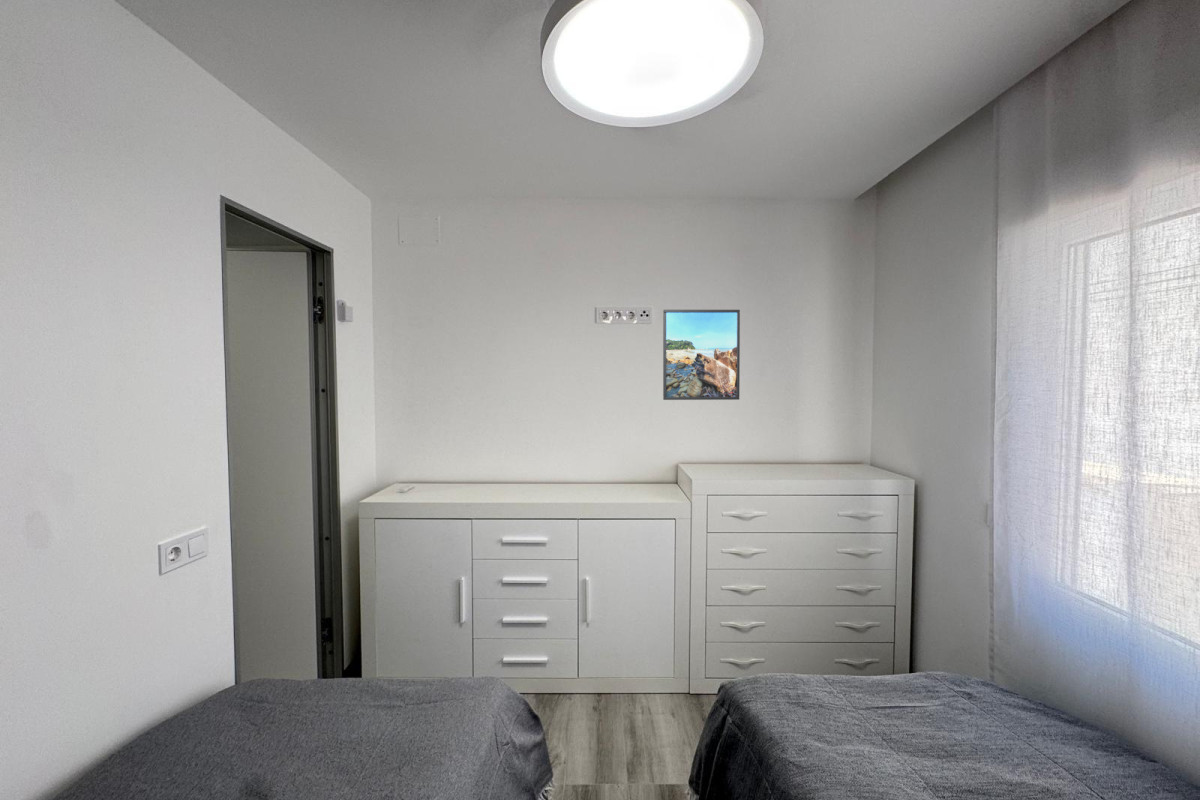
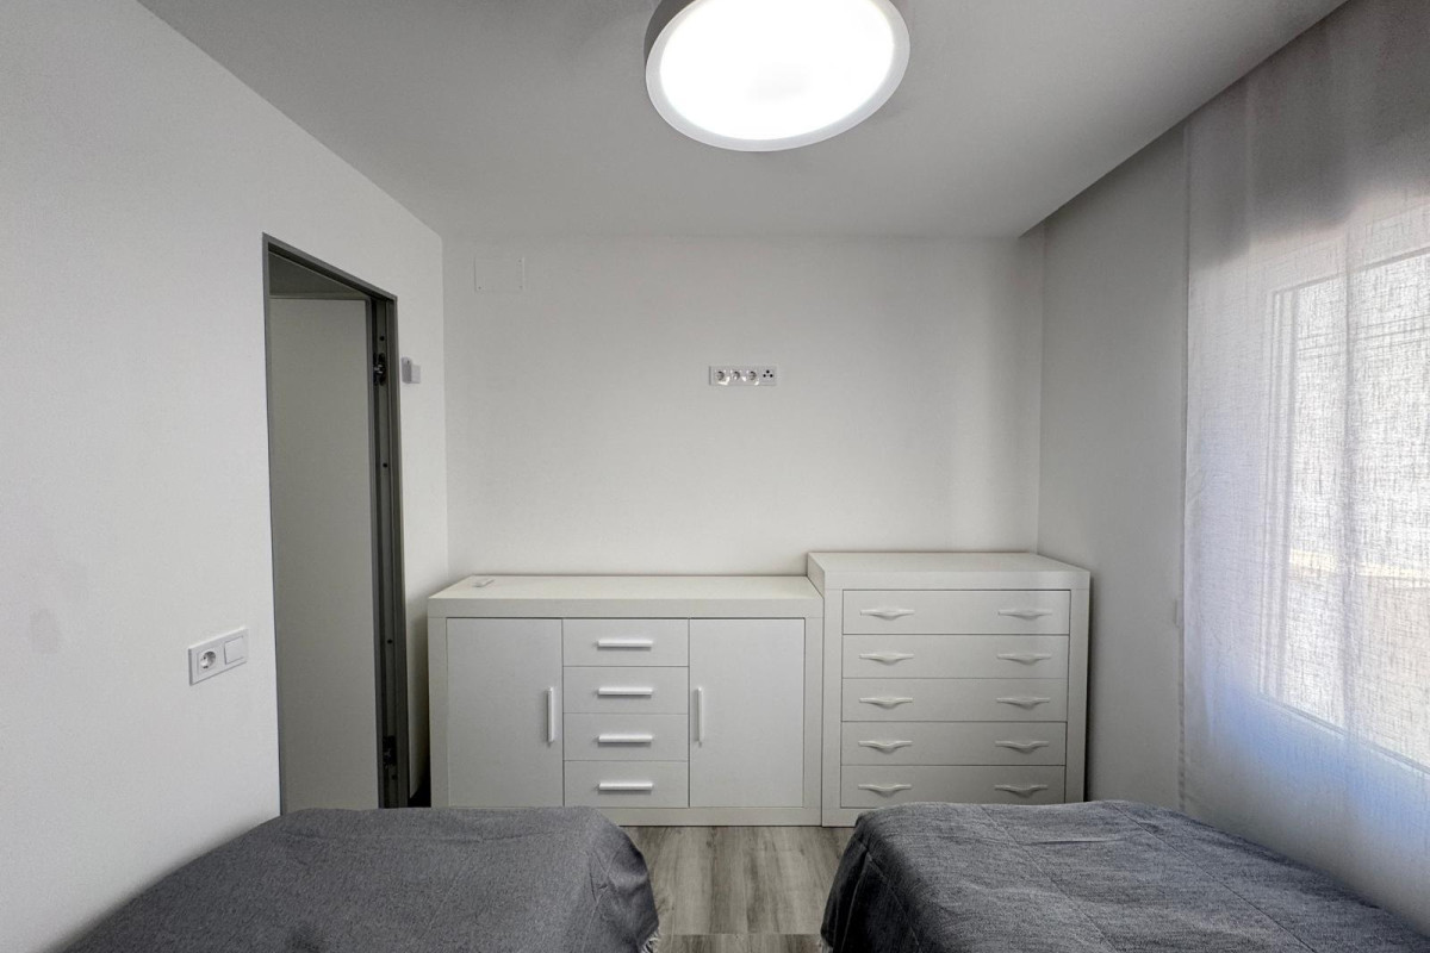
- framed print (701, 354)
